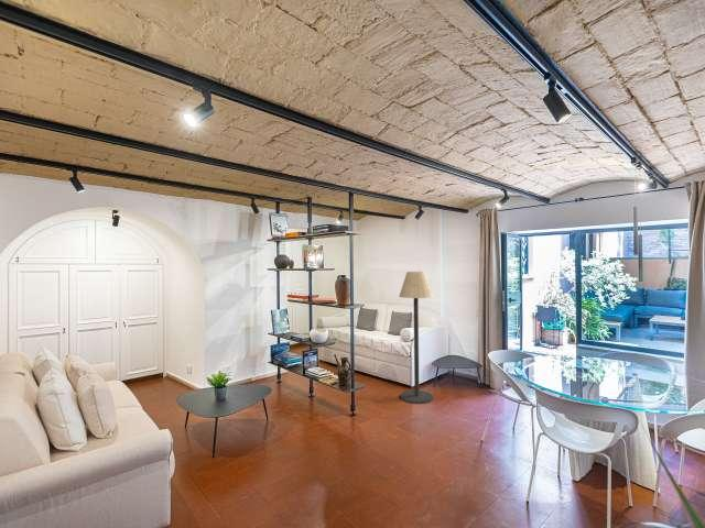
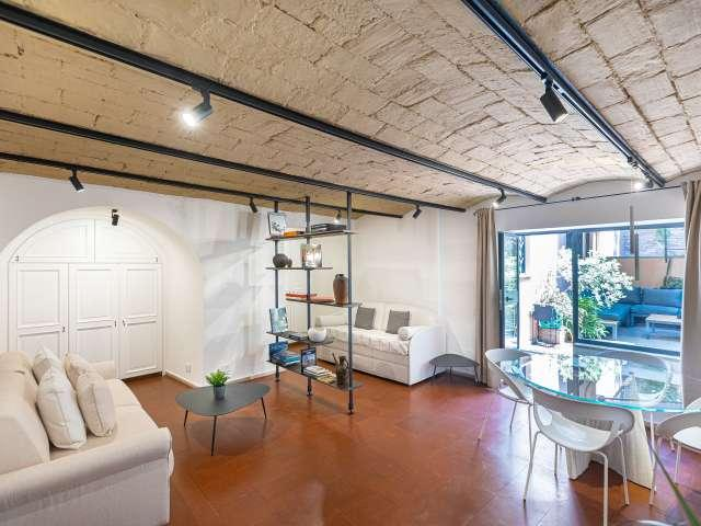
- floor lamp (415, 334)
